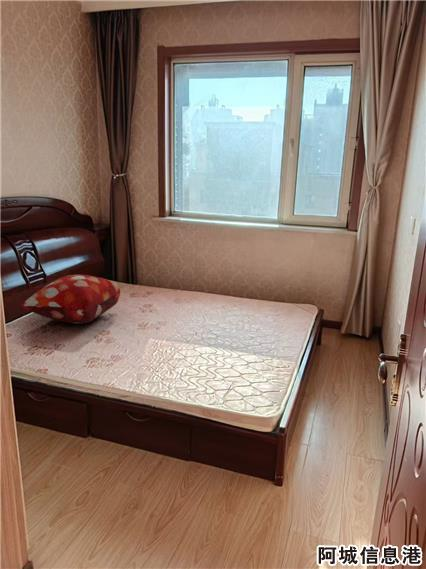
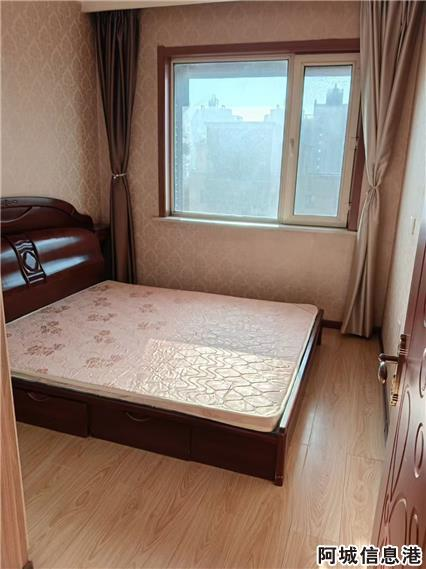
- decorative pillow (75, 297)
